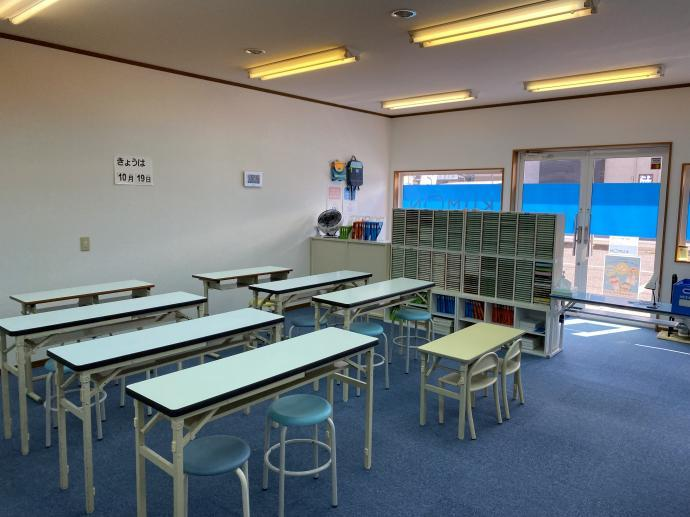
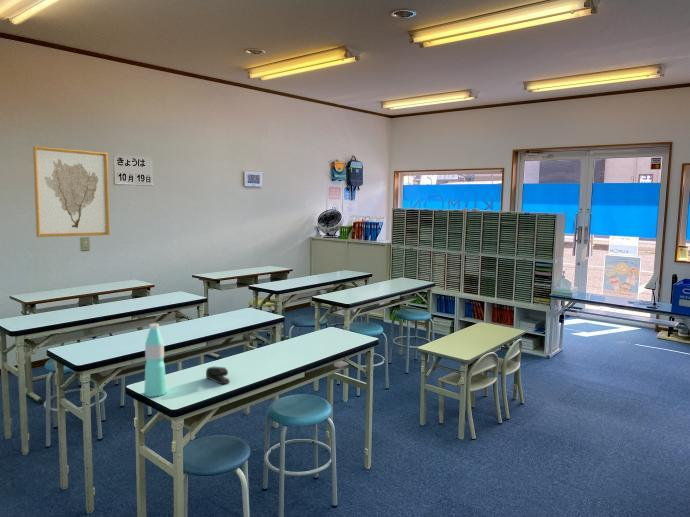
+ stapler (217, 373)
+ wall art (73, 193)
+ water bottle (154, 358)
